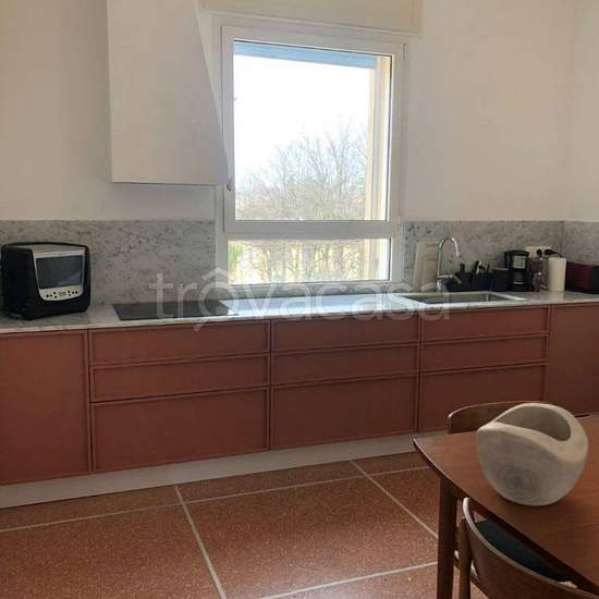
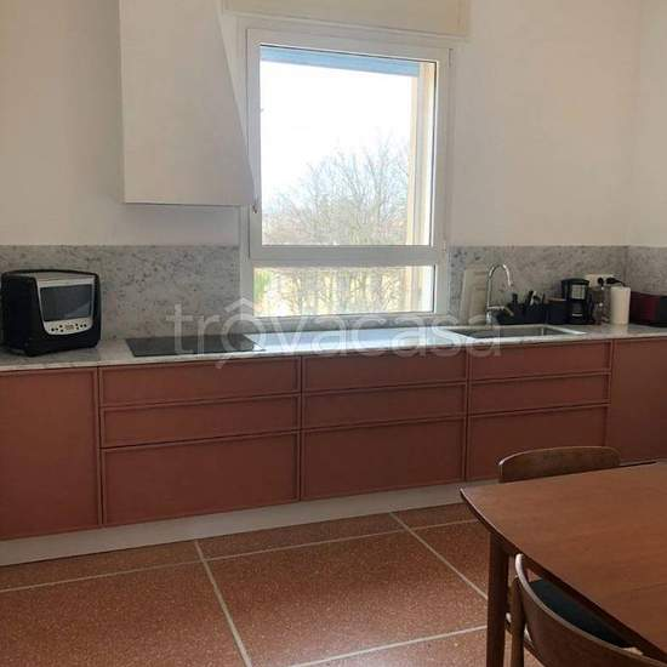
- decorative bowl (529, 454)
